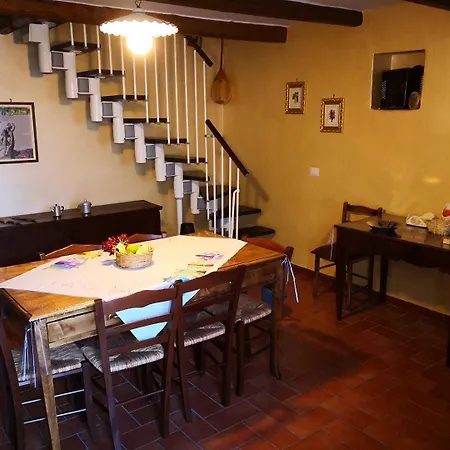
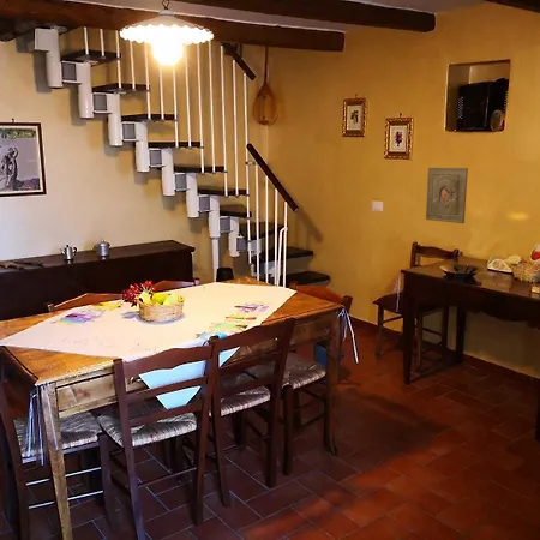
+ religious icon (445, 194)
